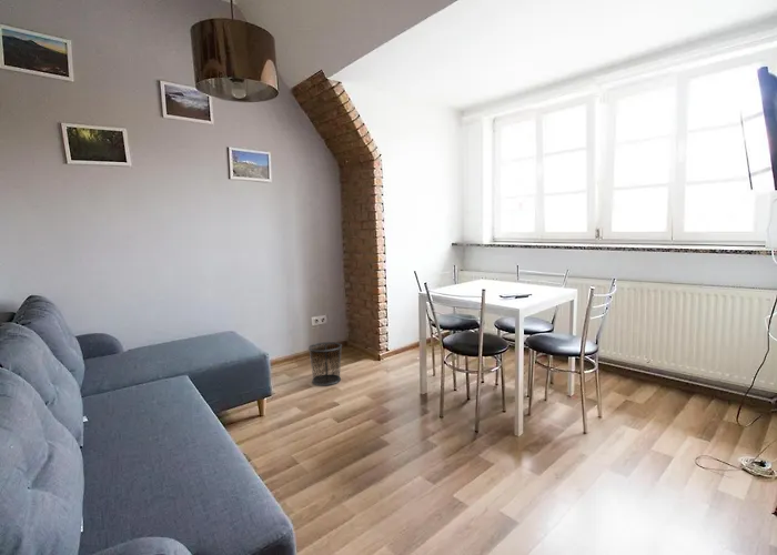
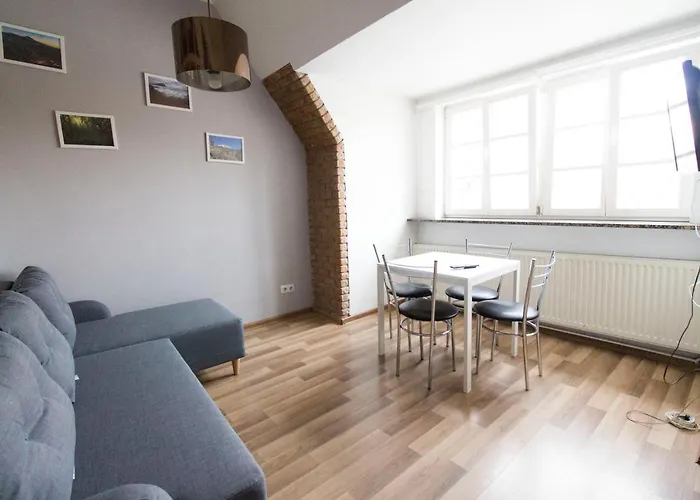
- waste bin (325, 363)
